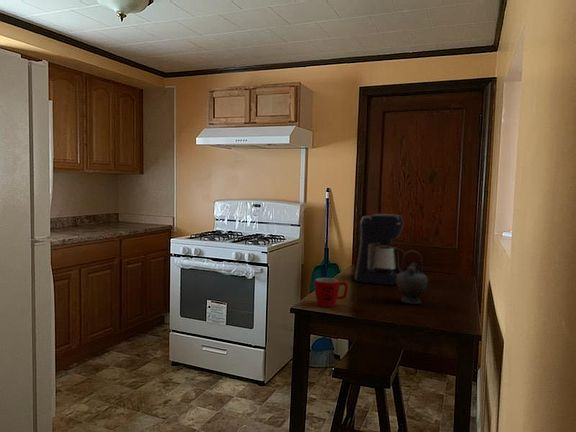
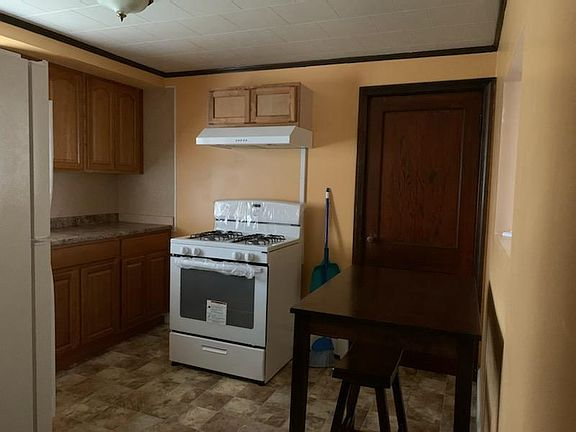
- mug (330, 292)
- teapot (408, 275)
- coffee maker (379, 247)
